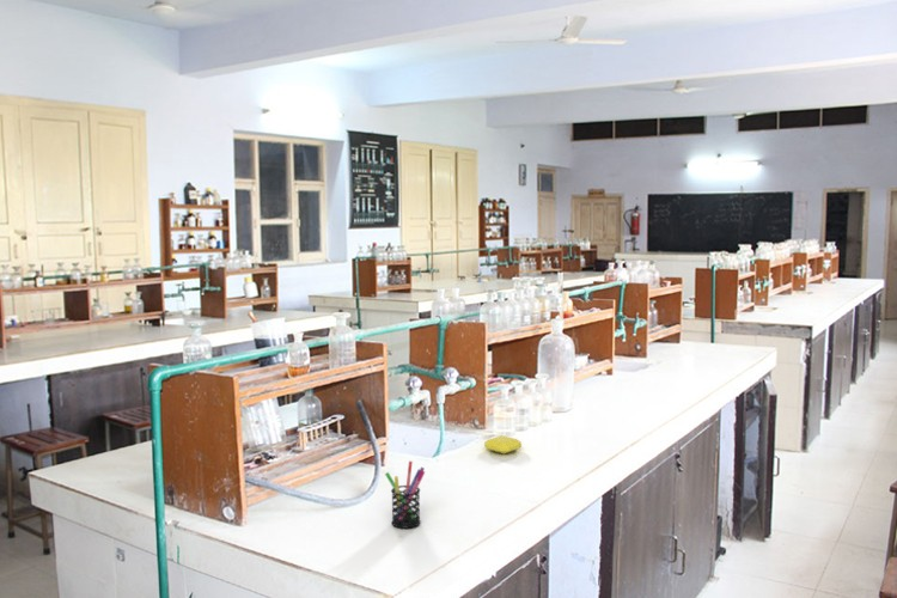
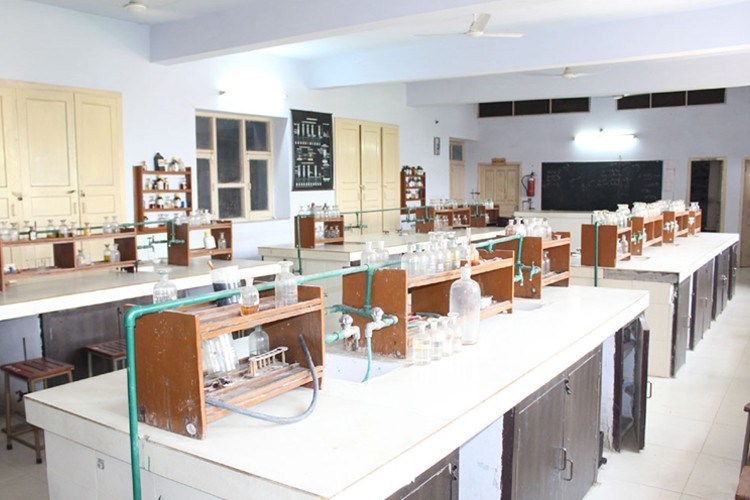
- soap bar (502, 444)
- pen holder (403, 493)
